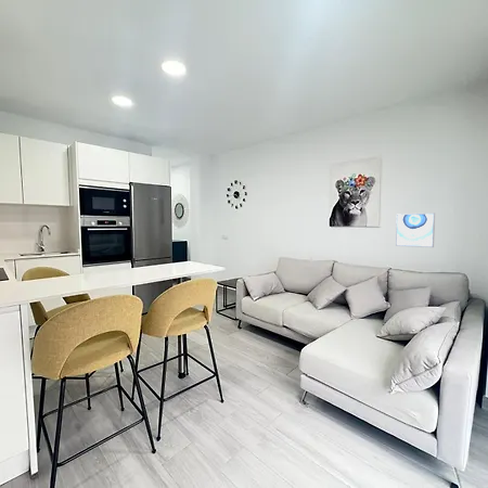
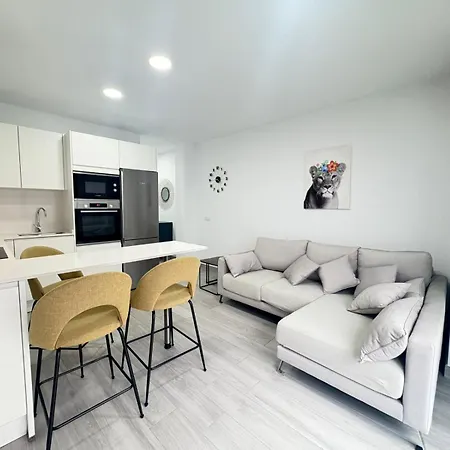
- wall art (414, 230)
